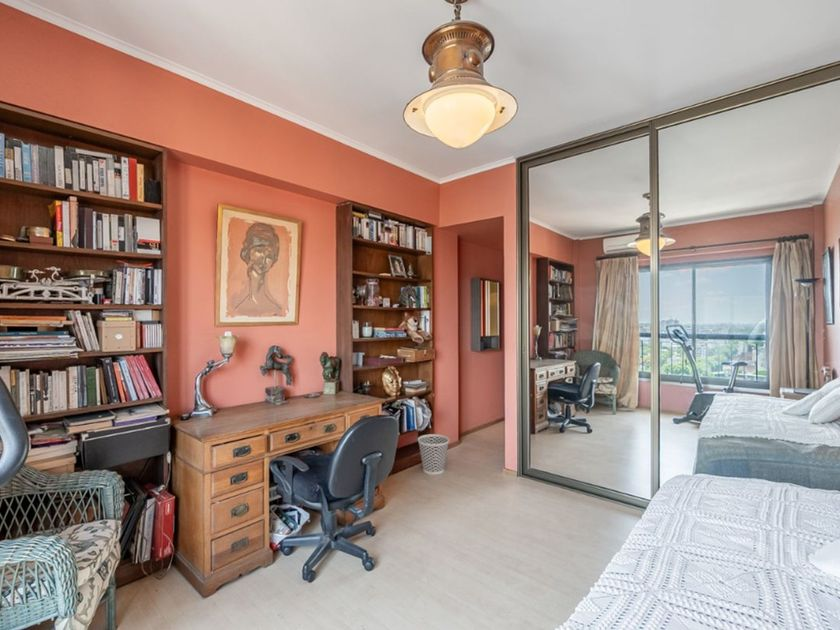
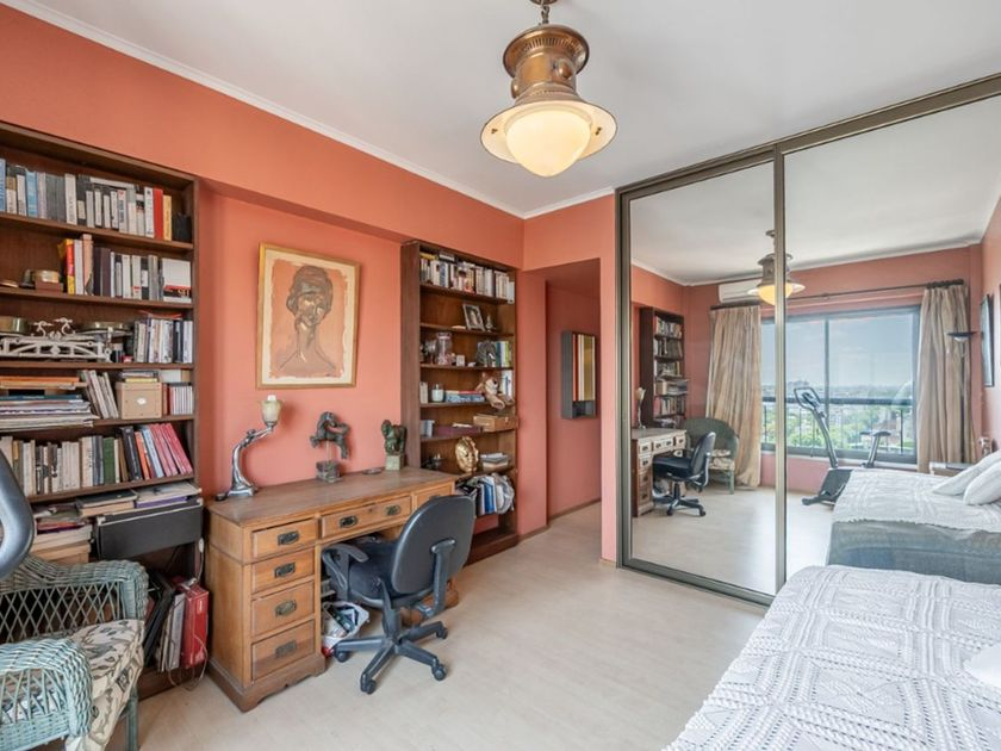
- wastebasket (433, 454)
